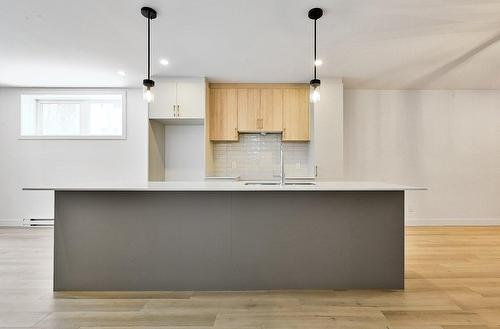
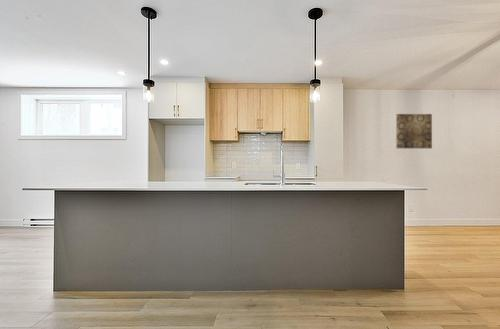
+ wall art (413, 131)
